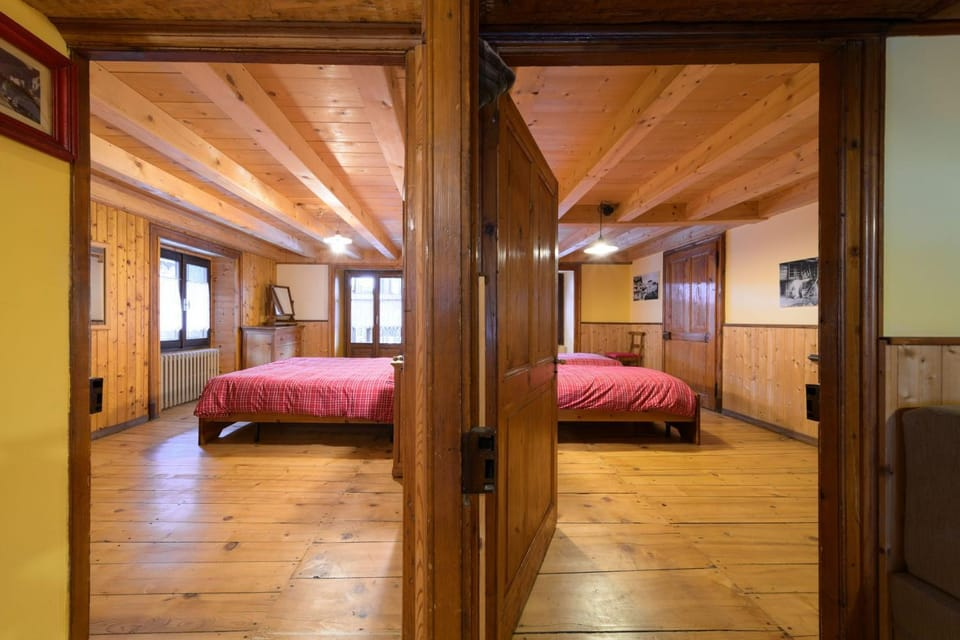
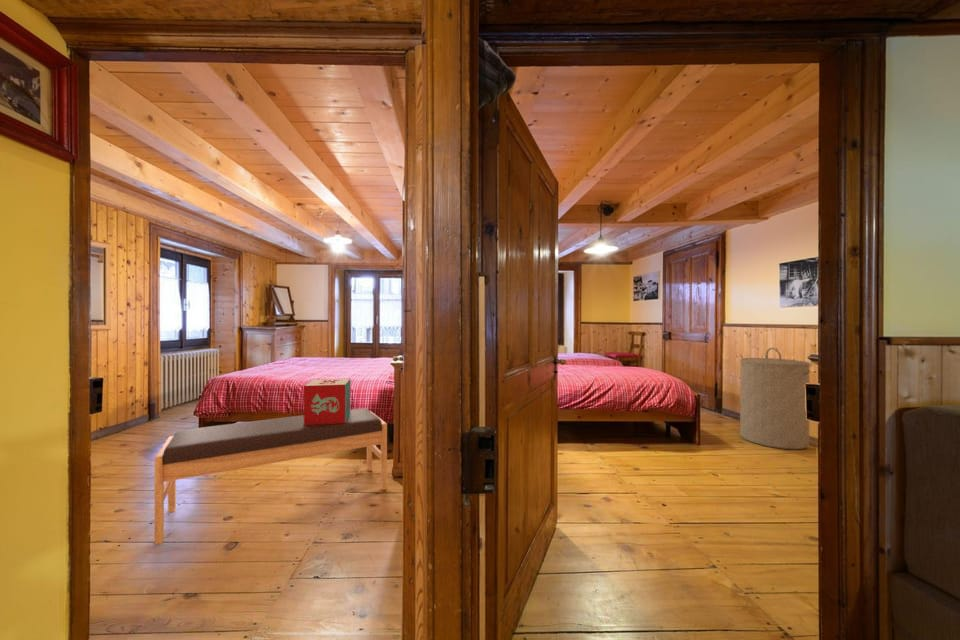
+ laundry hamper (773, 394)
+ bench (284, 460)
+ decorative box (328, 400)
